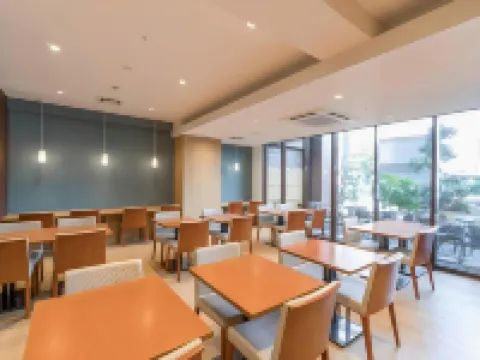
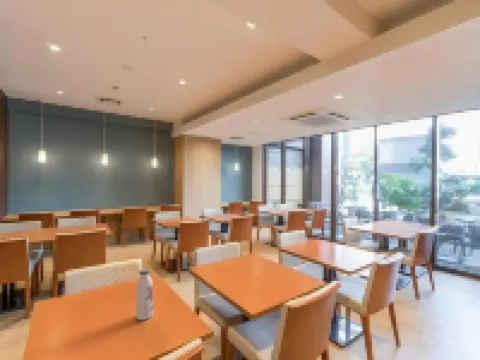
+ water bottle (144, 292)
